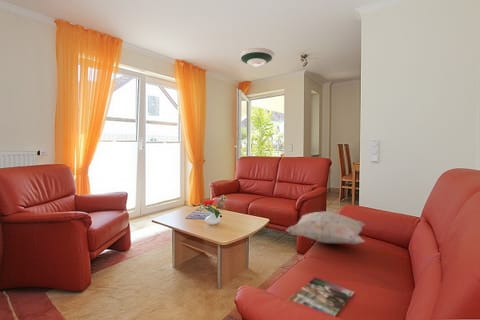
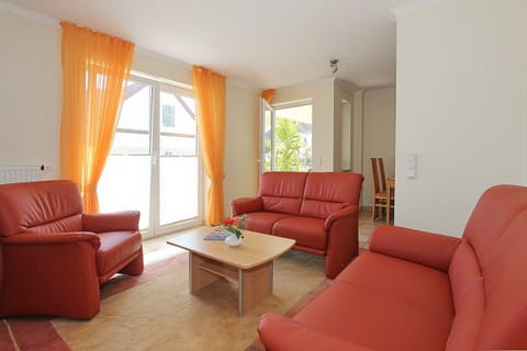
- decorative pillow (327, 227)
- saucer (256, 60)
- magazine (321, 296)
